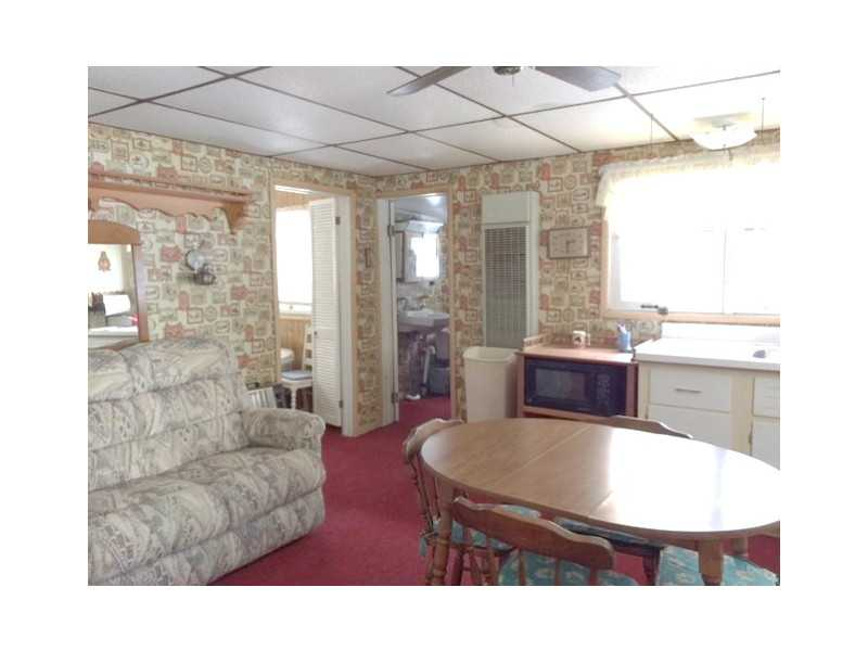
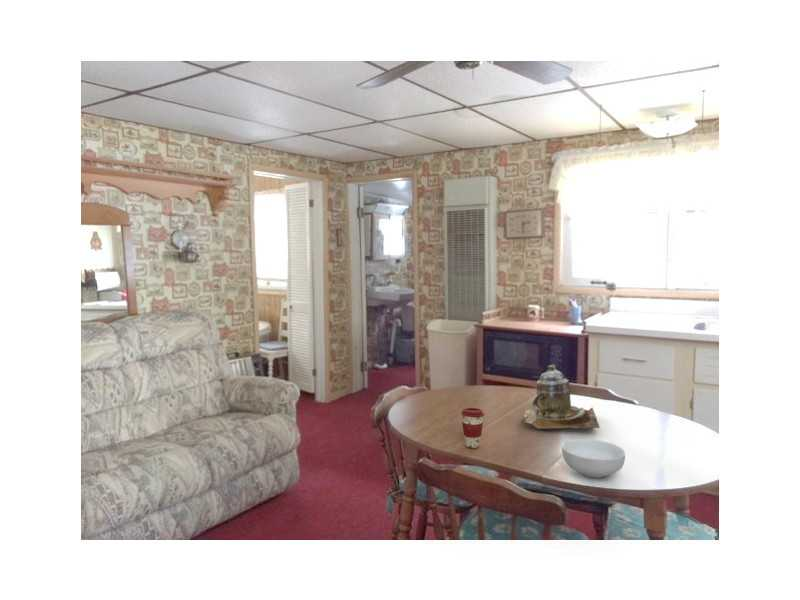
+ coffee cup (472, 427)
+ cereal bowl (592, 460)
+ teapot (559, 393)
